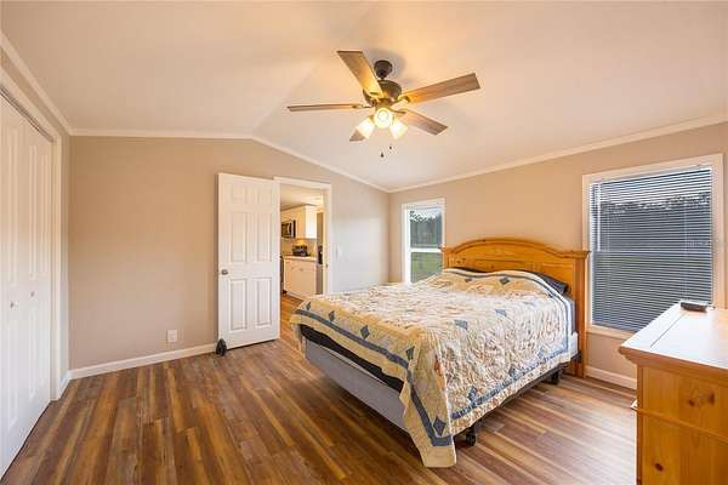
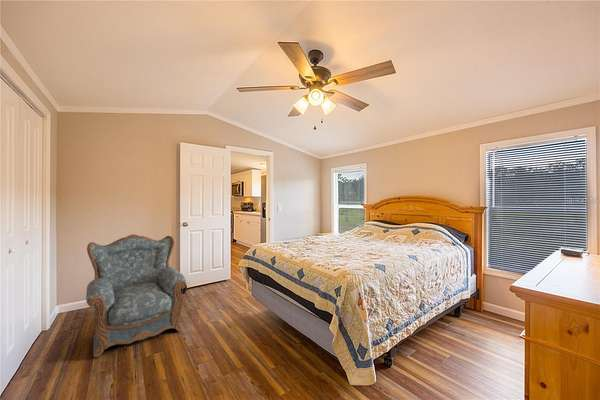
+ armchair (137, 283)
